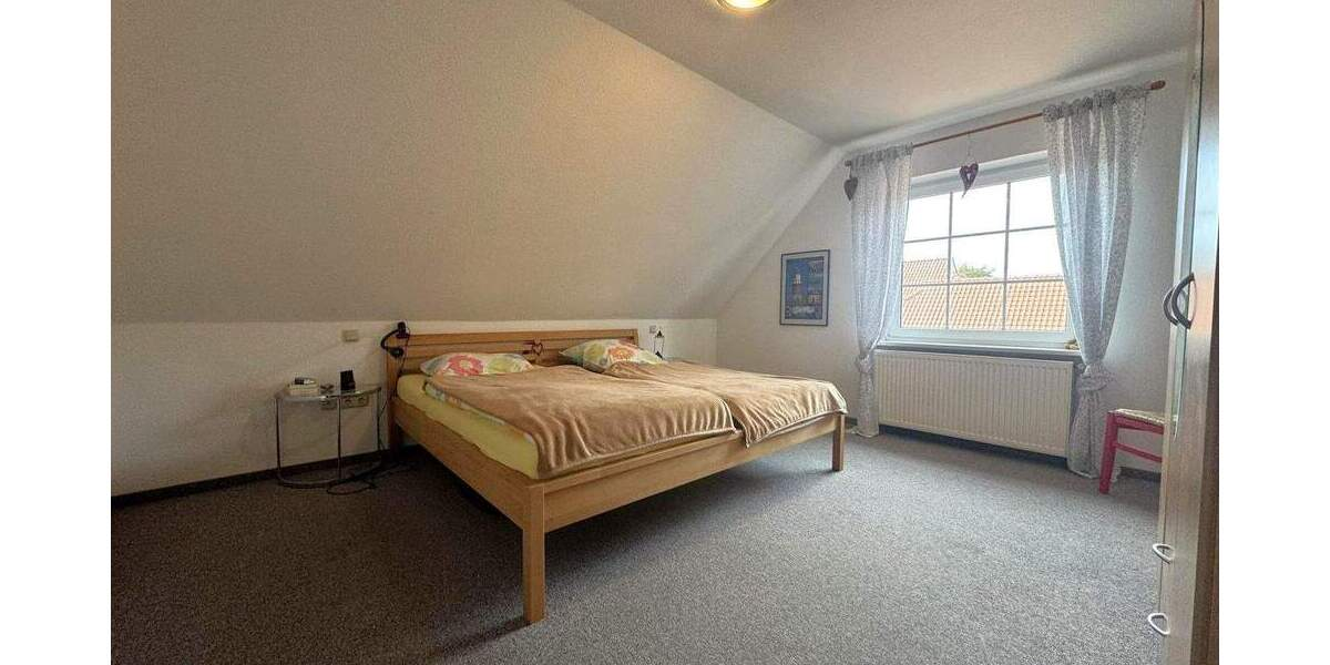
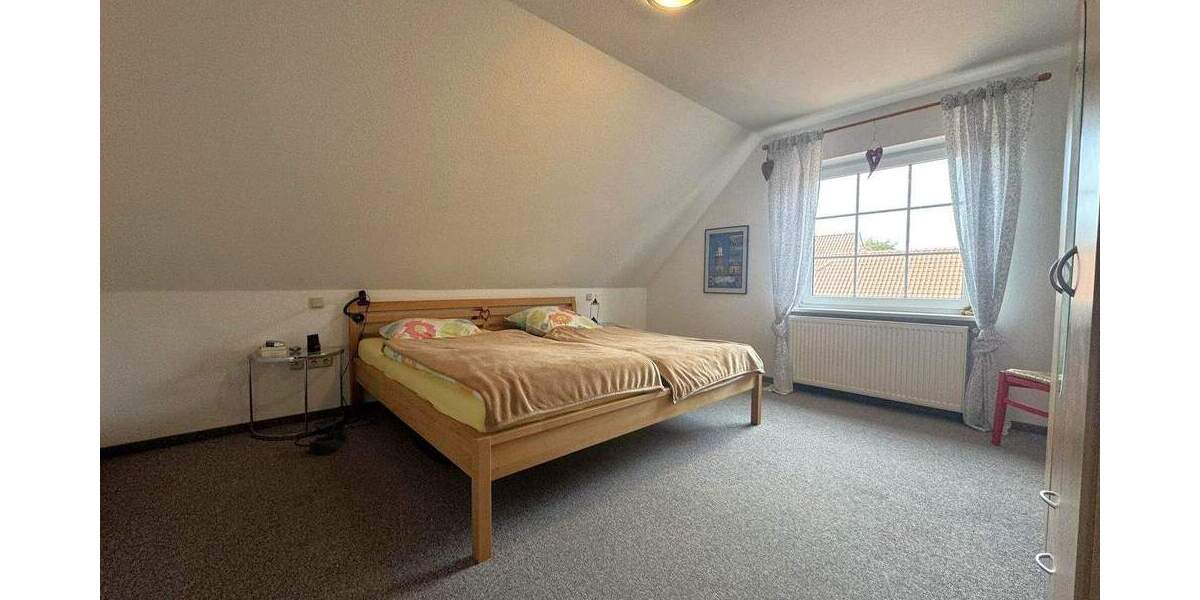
+ boots (327, 438)
